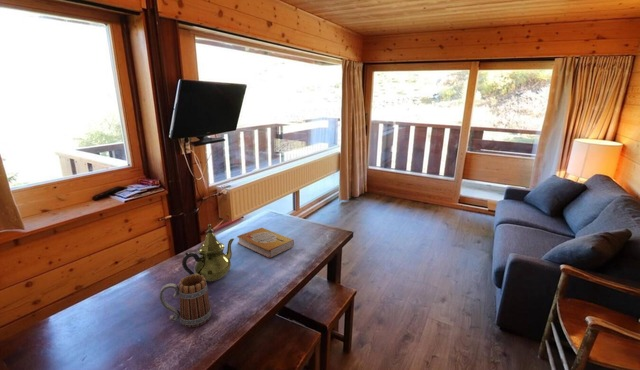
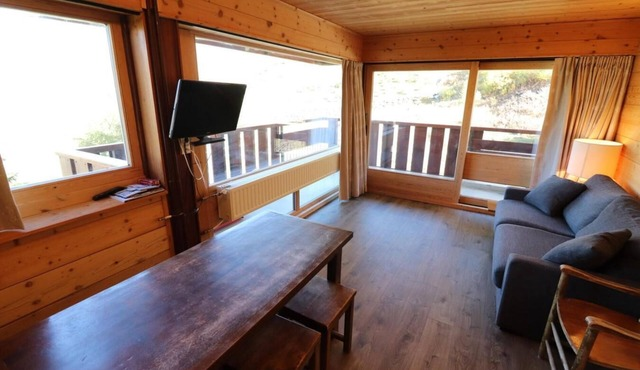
- mug (186, 301)
- teapot (210, 251)
- book (265, 241)
